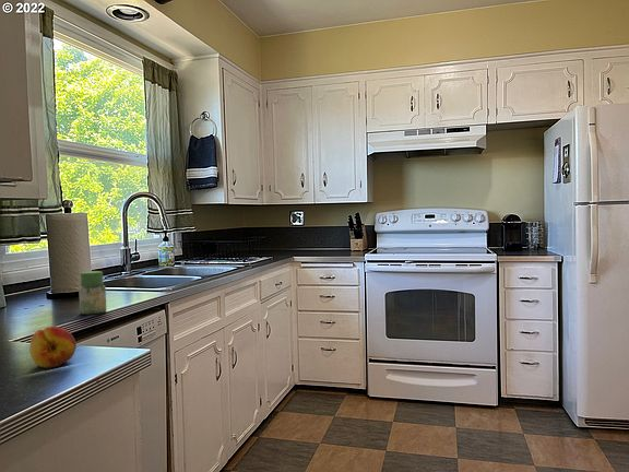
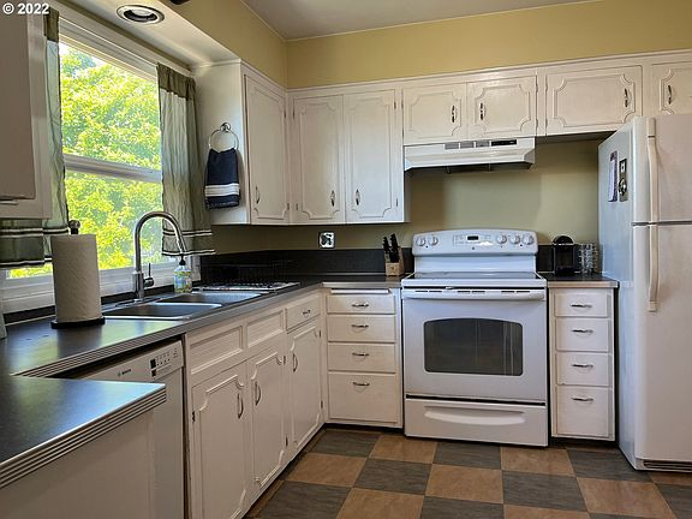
- jar (92, 292)
- fruit (52, 345)
